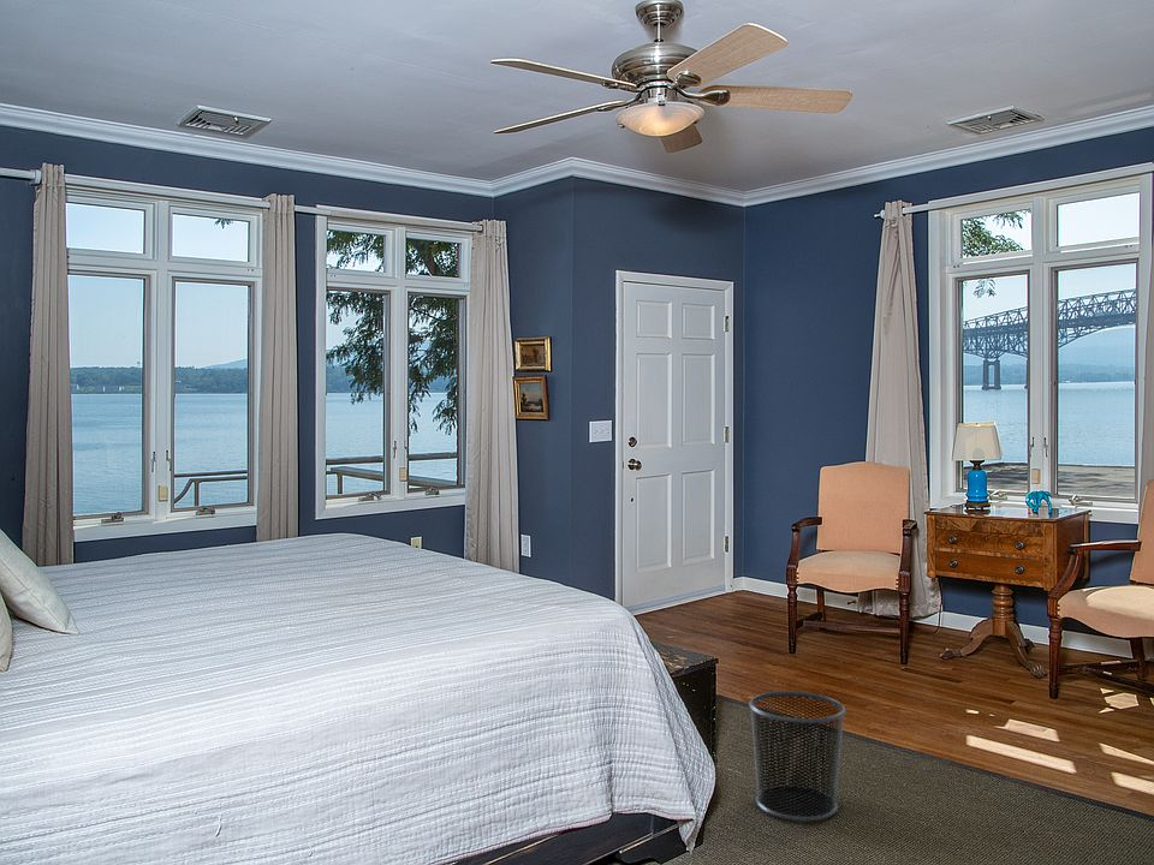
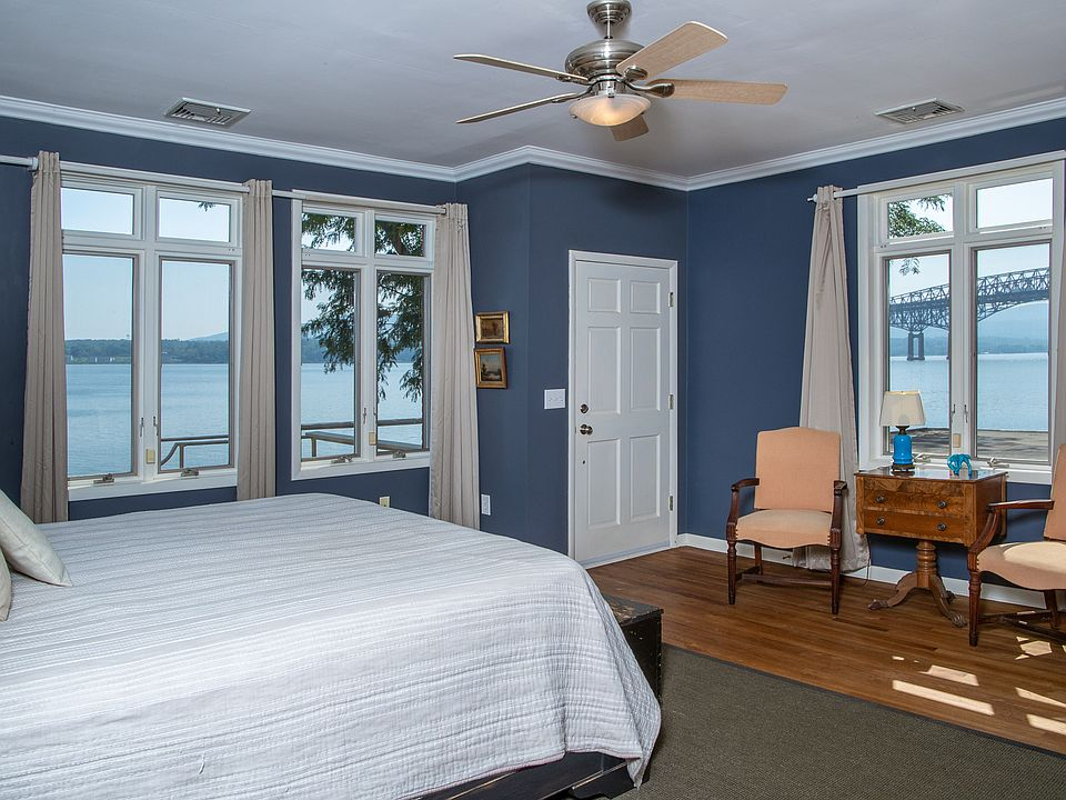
- waste bin (796, 754)
